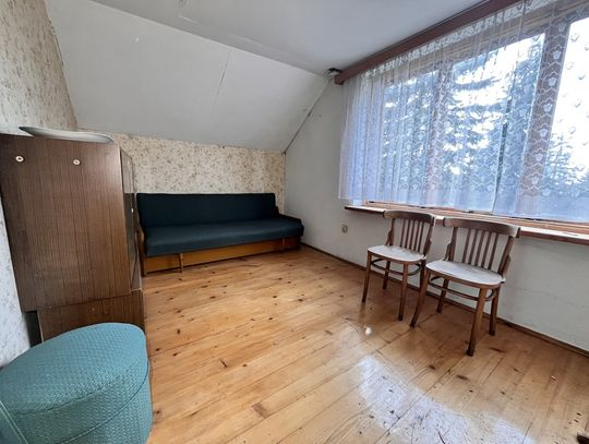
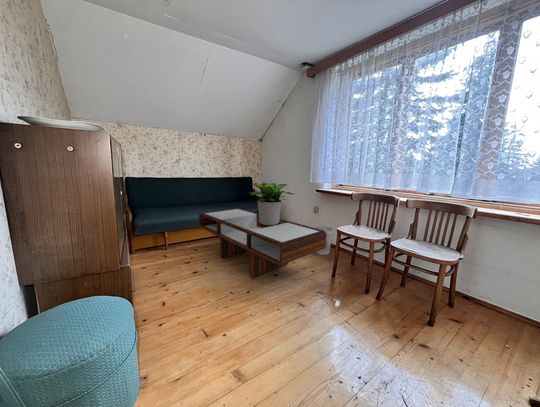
+ coffee table (253, 240)
+ potted plant (272, 203)
+ wastebasket (326, 241)
